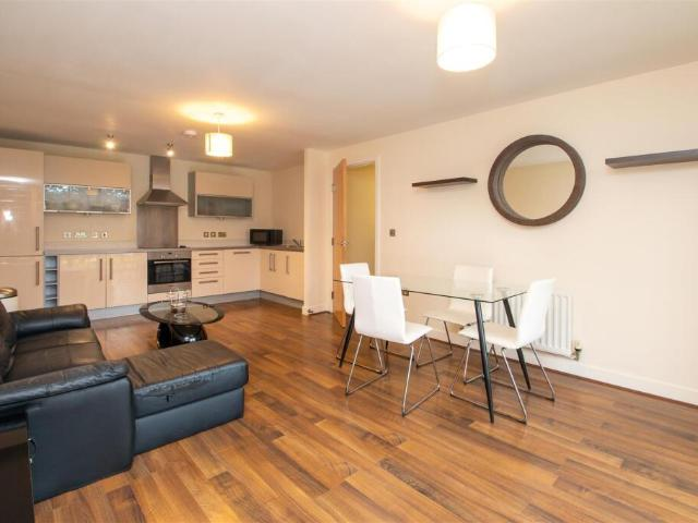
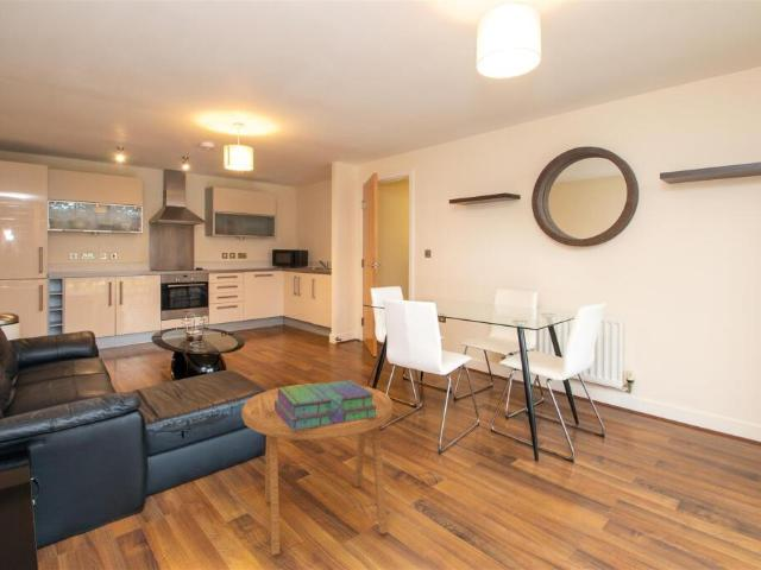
+ side table (319, 438)
+ stack of books (325, 400)
